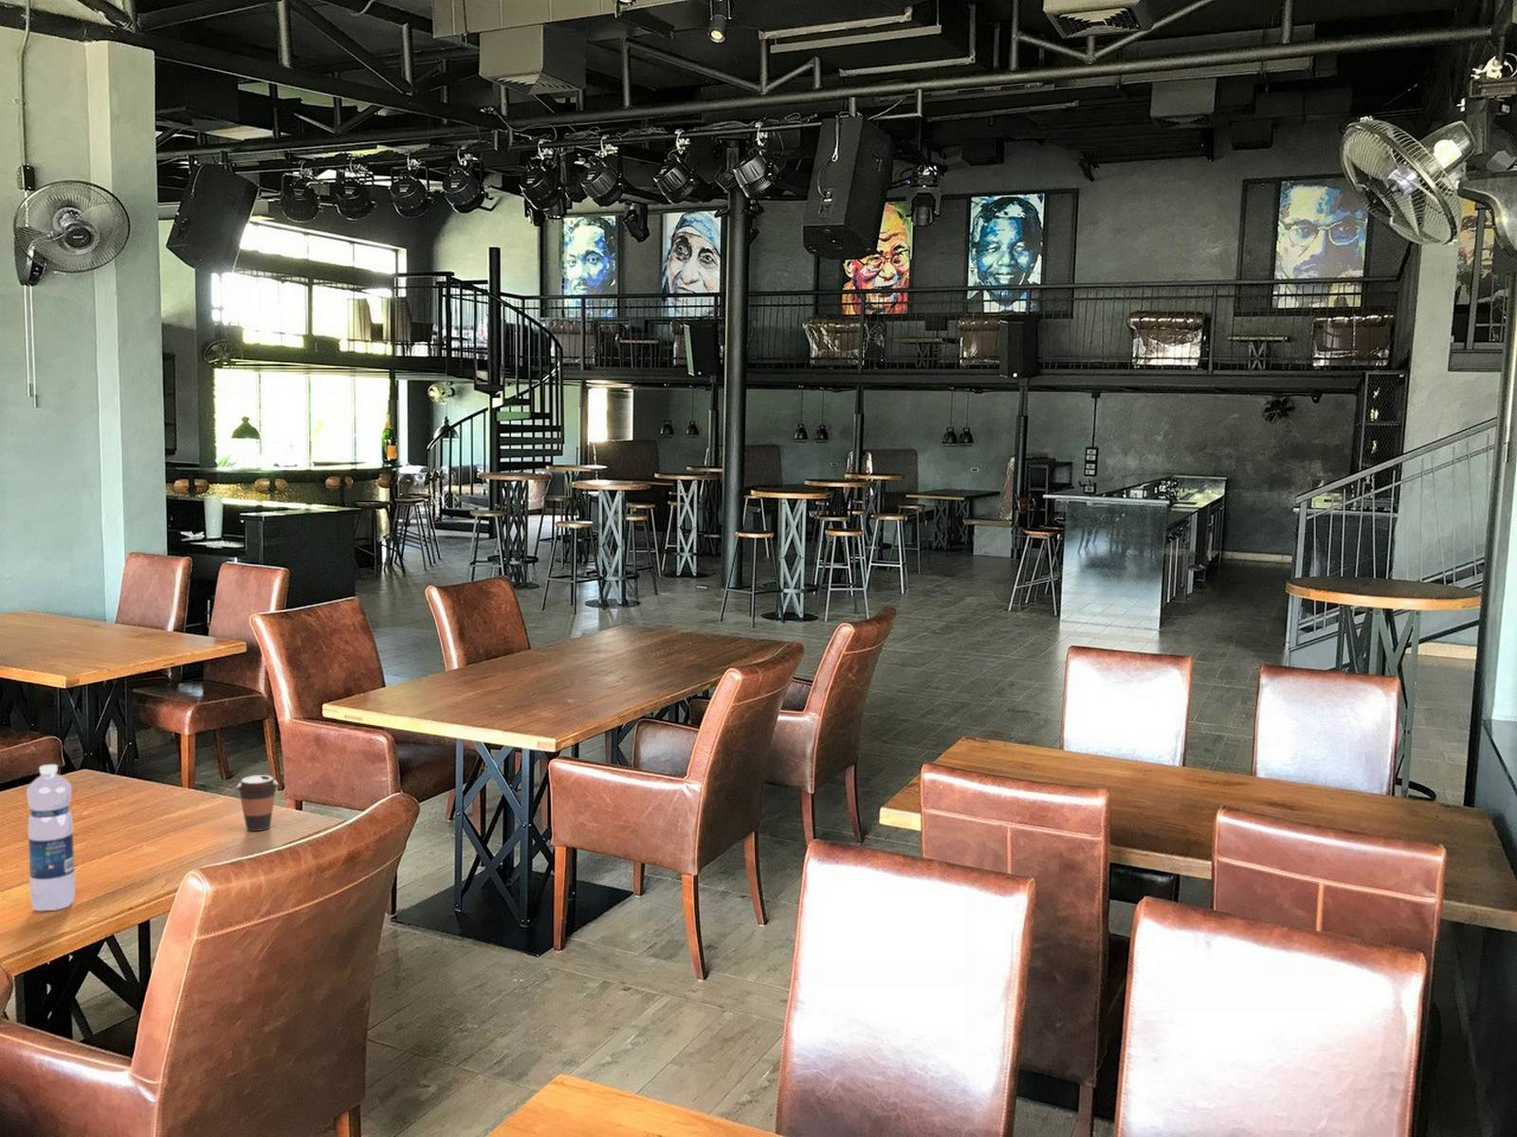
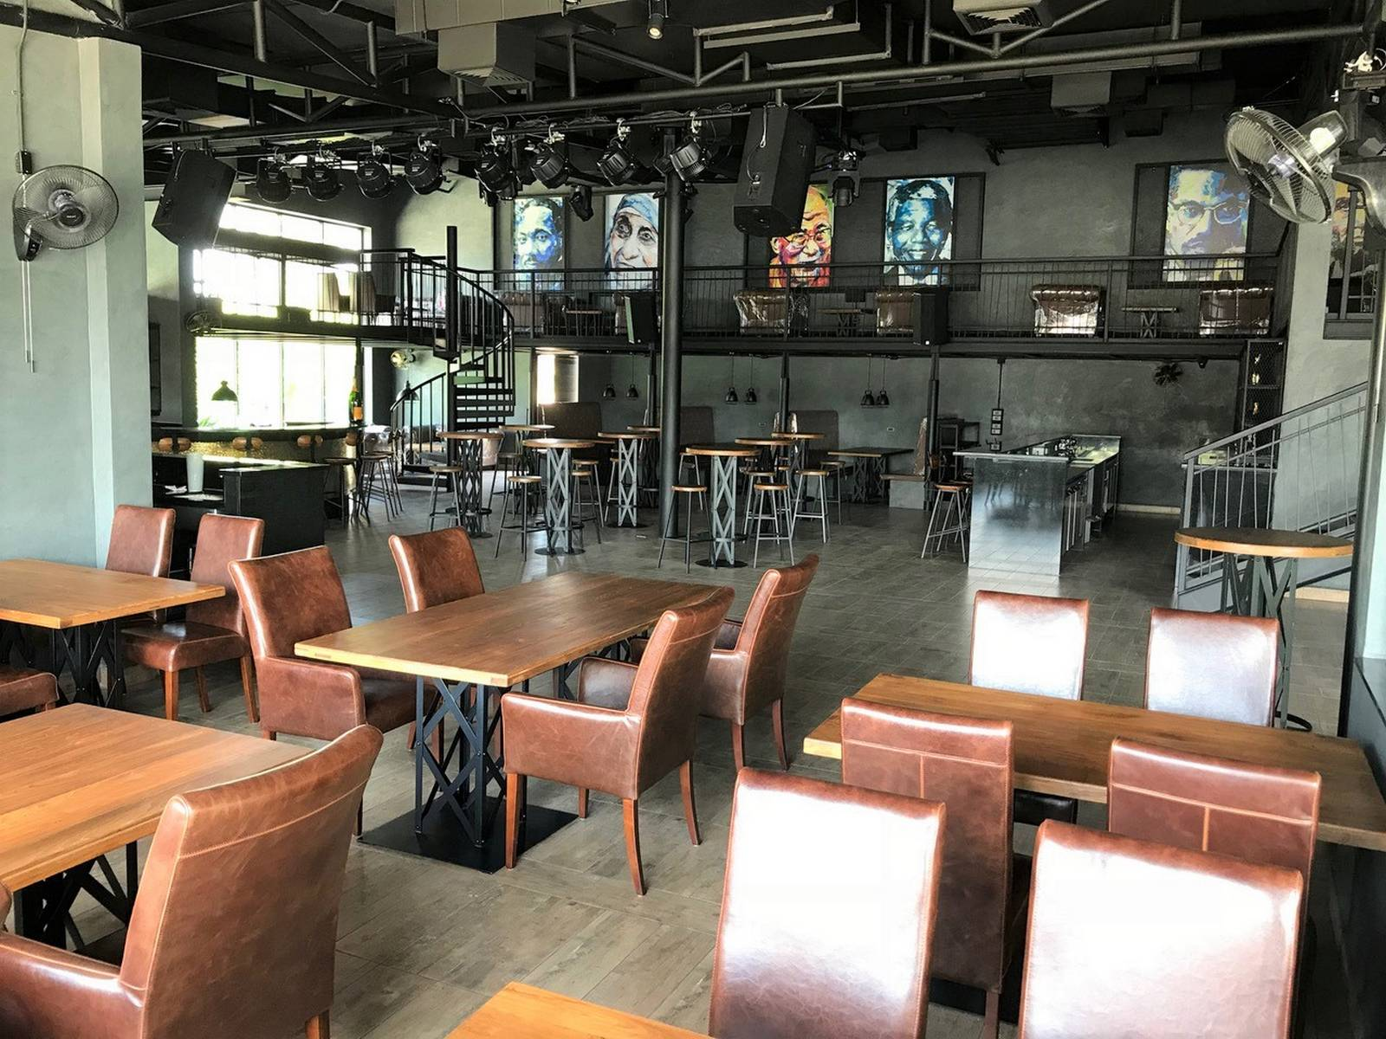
- coffee cup (257, 803)
- water bottle (50, 836)
